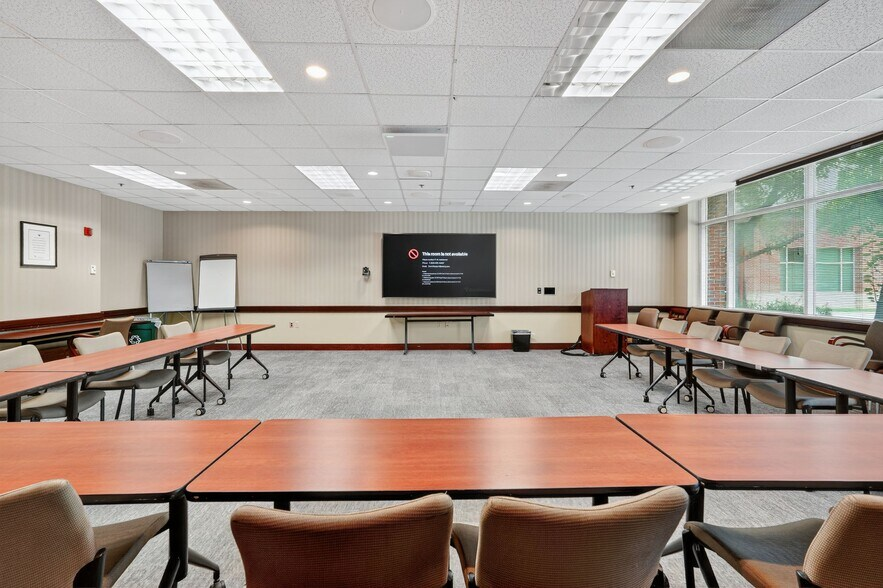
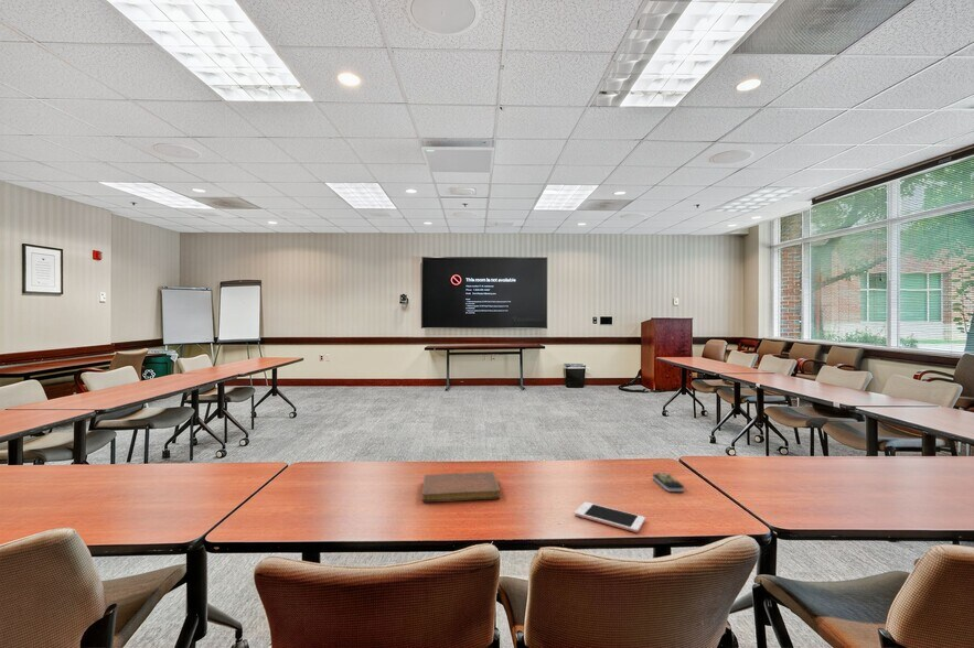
+ remote control (667, 482)
+ notebook (460, 485)
+ cell phone (609, 516)
